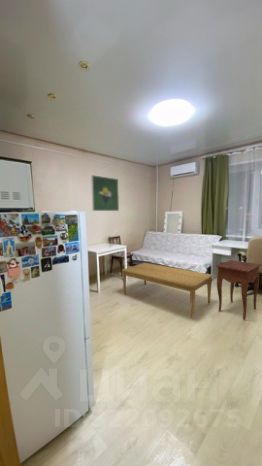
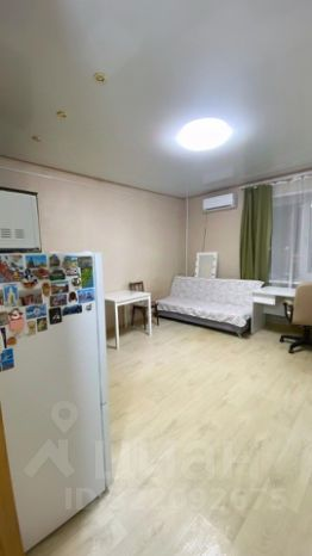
- coffee table (164, 284)
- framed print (105, 194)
- side table (241, 287)
